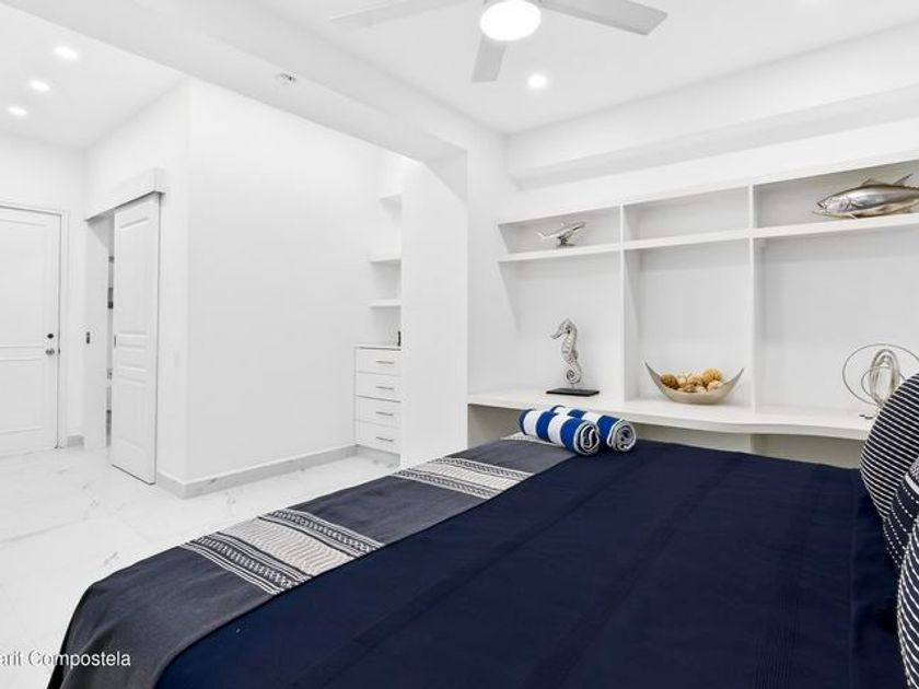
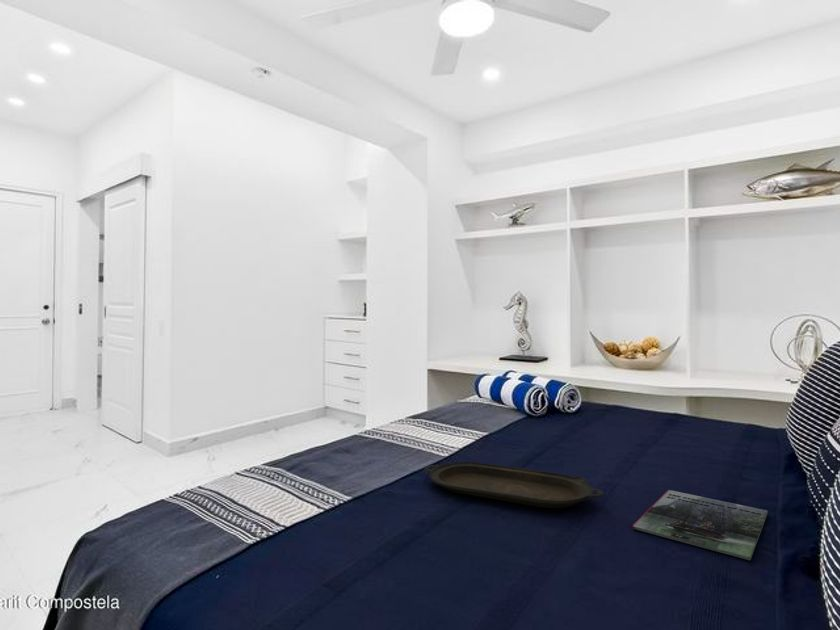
+ magazine (702, 519)
+ serving tray (506, 484)
